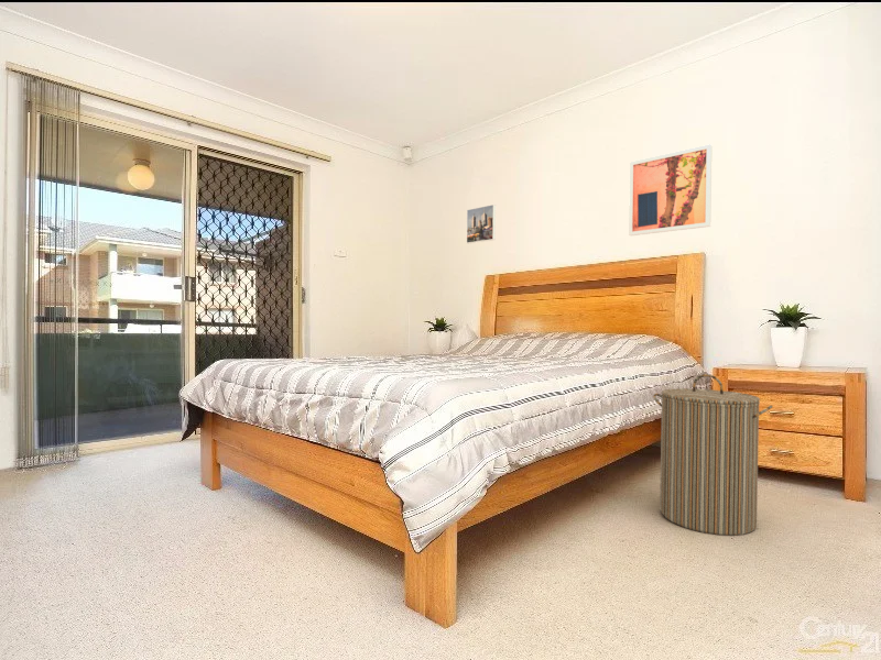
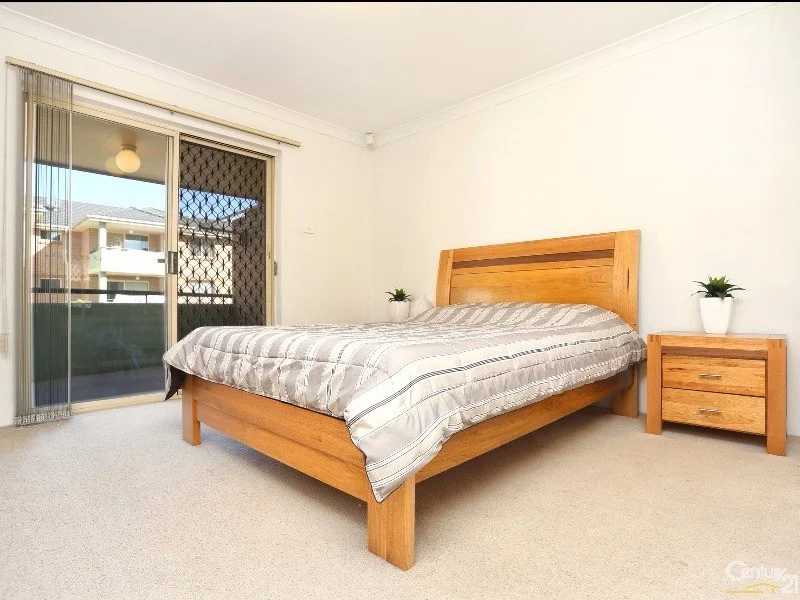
- laundry hamper (707, 446)
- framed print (480, 224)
- wall art (667, 193)
